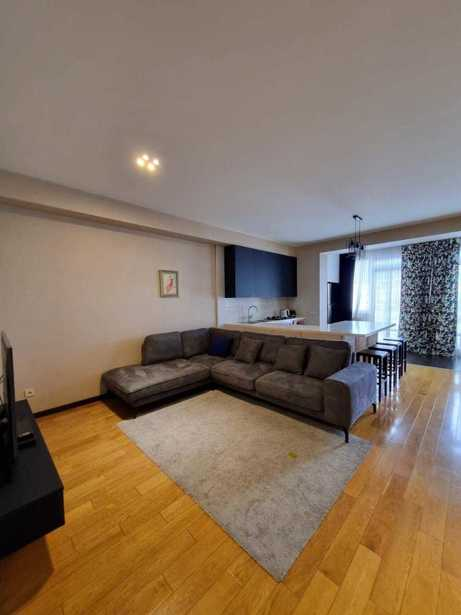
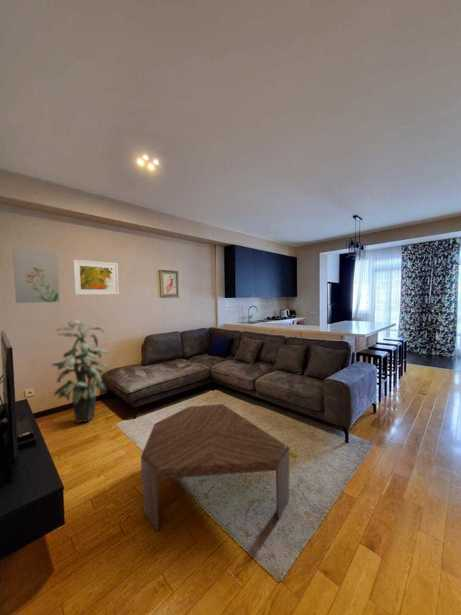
+ indoor plant (80, 369)
+ wall art (37, 276)
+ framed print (97, 278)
+ coffee table (216, 458)
